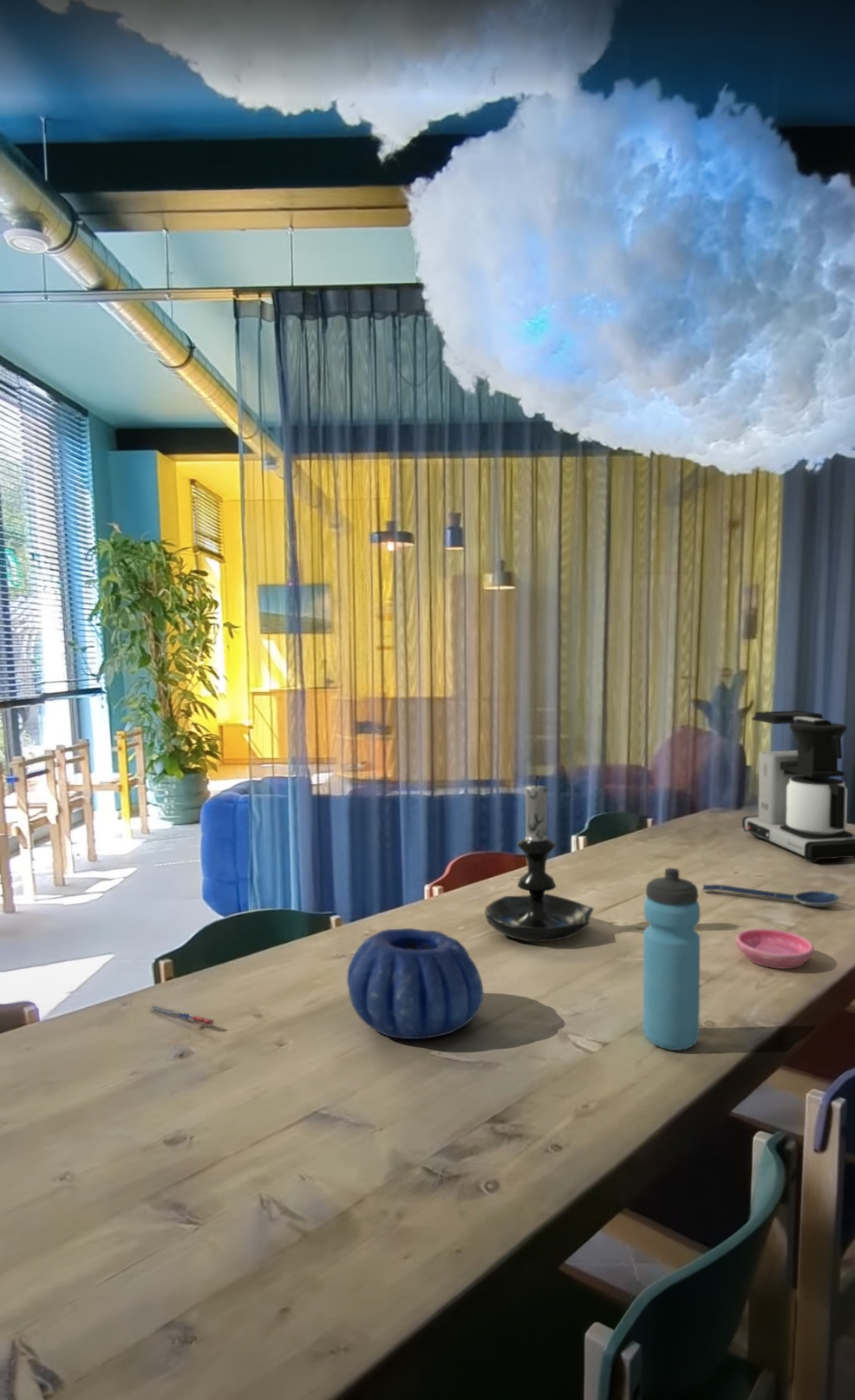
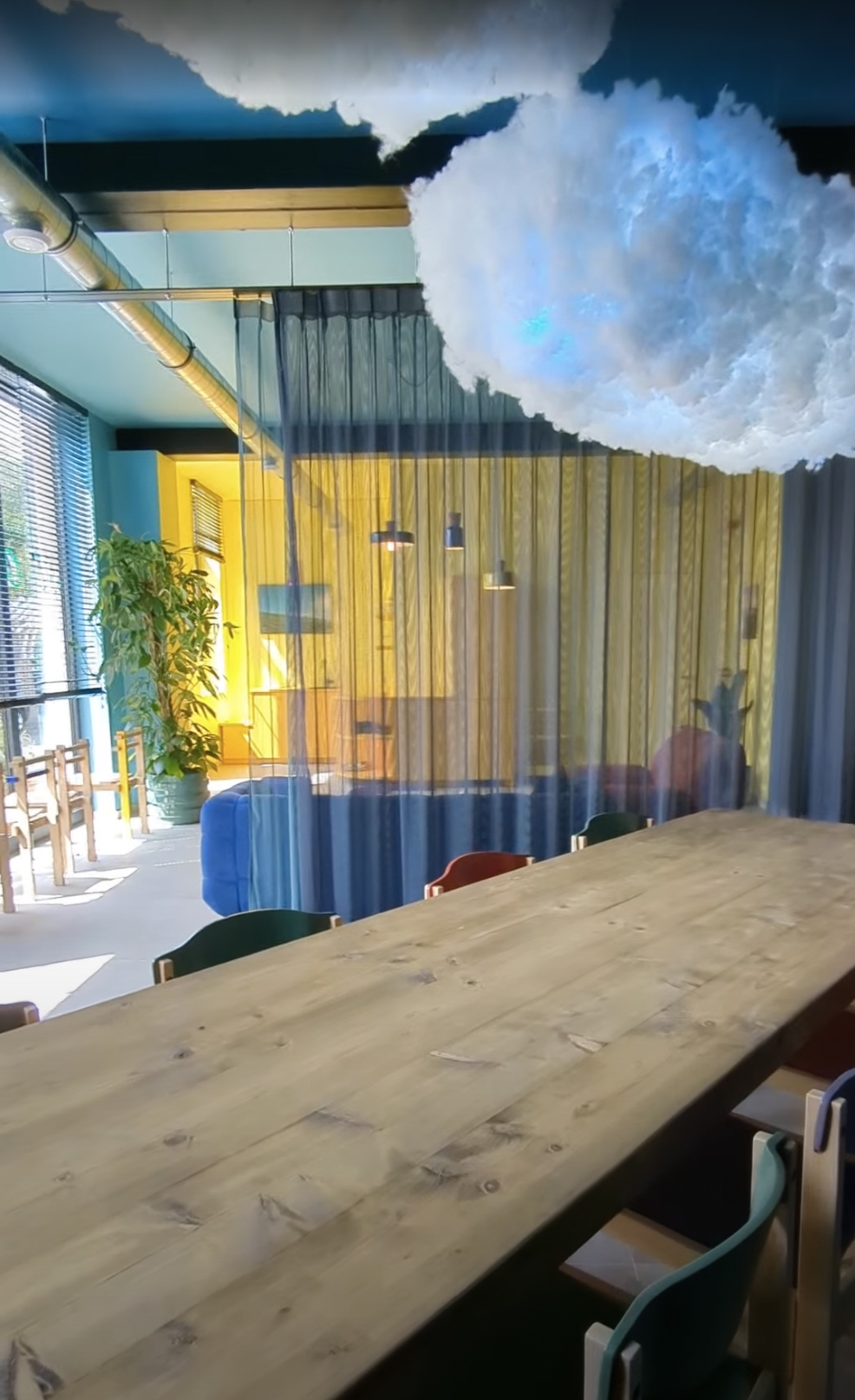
- coffee maker (806, 782)
- candle holder (539, 853)
- pen (180, 1014)
- spoon (769, 892)
- saucer (773, 949)
- water bottle (671, 954)
- decorative bowl (414, 978)
